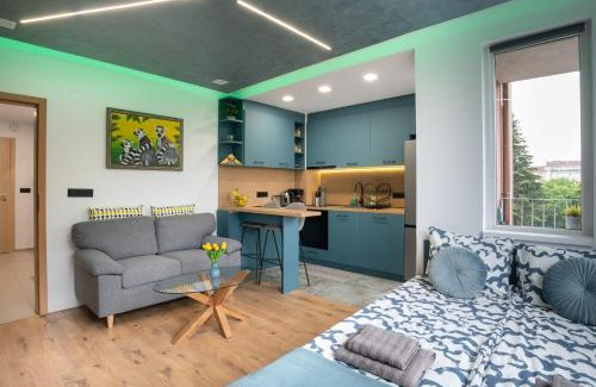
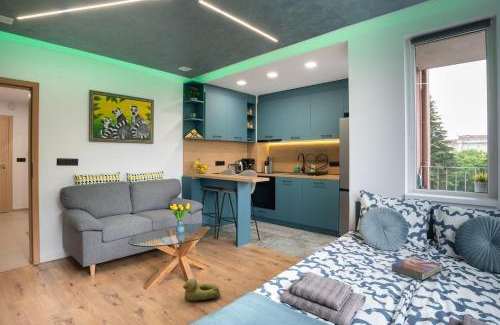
+ textbook (416, 267)
+ rubber duck (201, 286)
